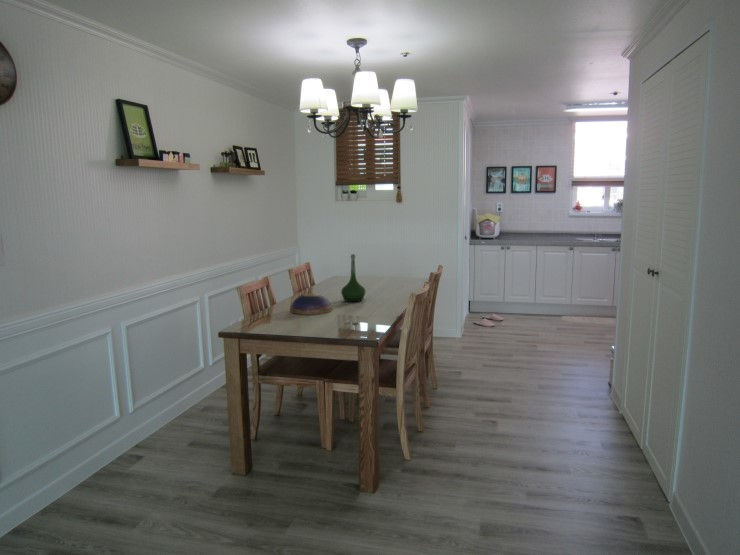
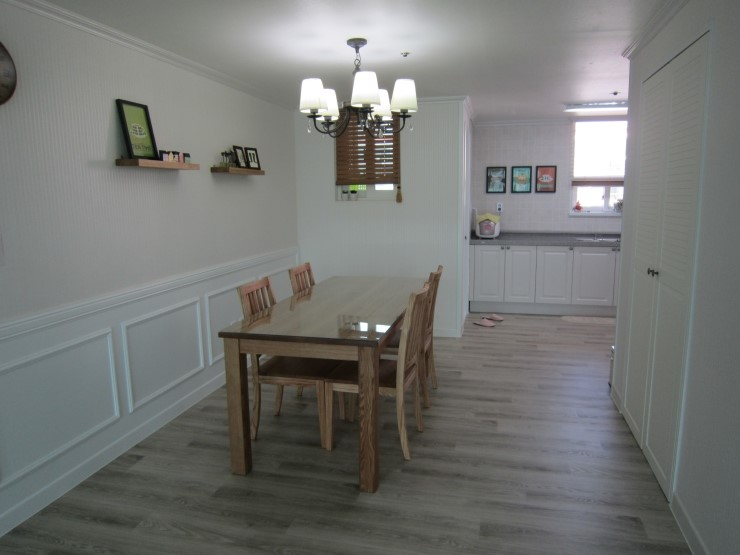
- decorative bowl (311, 301)
- vase (353, 277)
